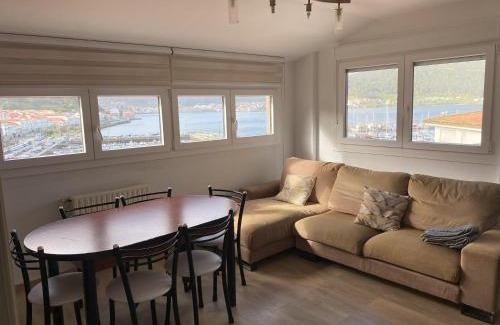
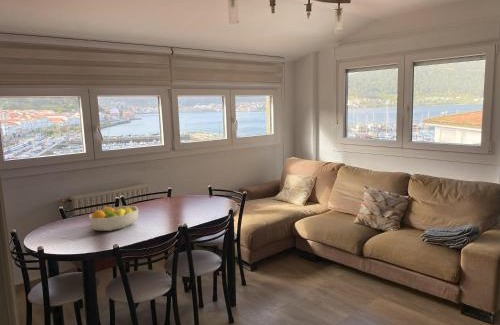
+ fruit bowl (114, 215)
